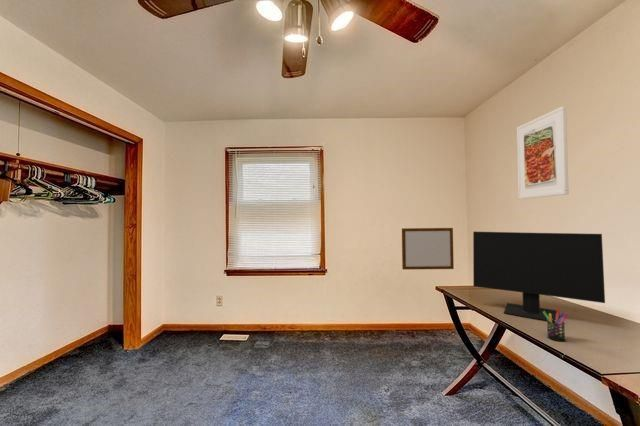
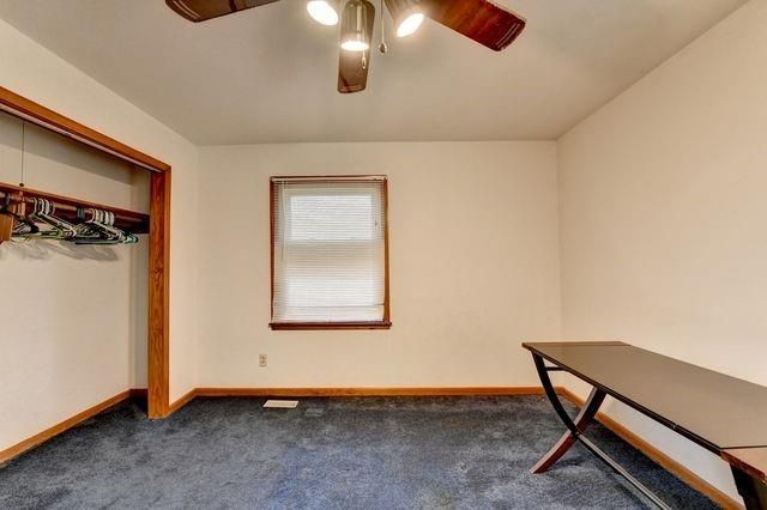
- writing board (427, 248)
- computer monitor (531, 273)
- pen holder (554, 323)
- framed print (539, 157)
